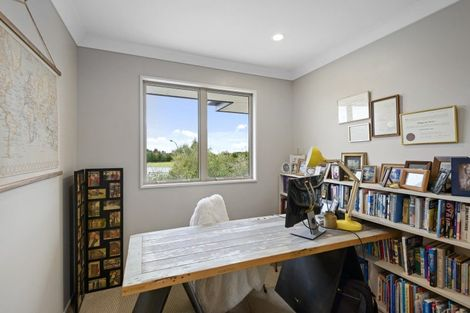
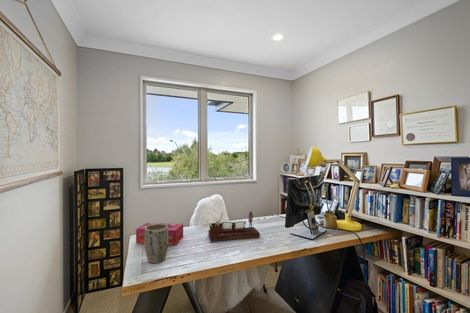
+ desk organizer (231, 224)
+ tissue box (168, 233)
+ plant pot (156, 243)
